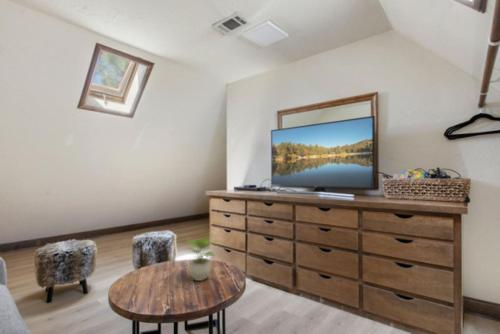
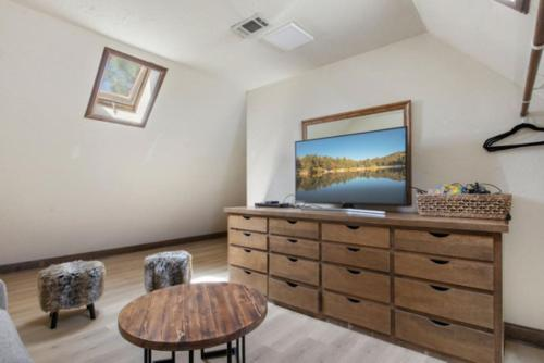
- potted plant (203, 254)
